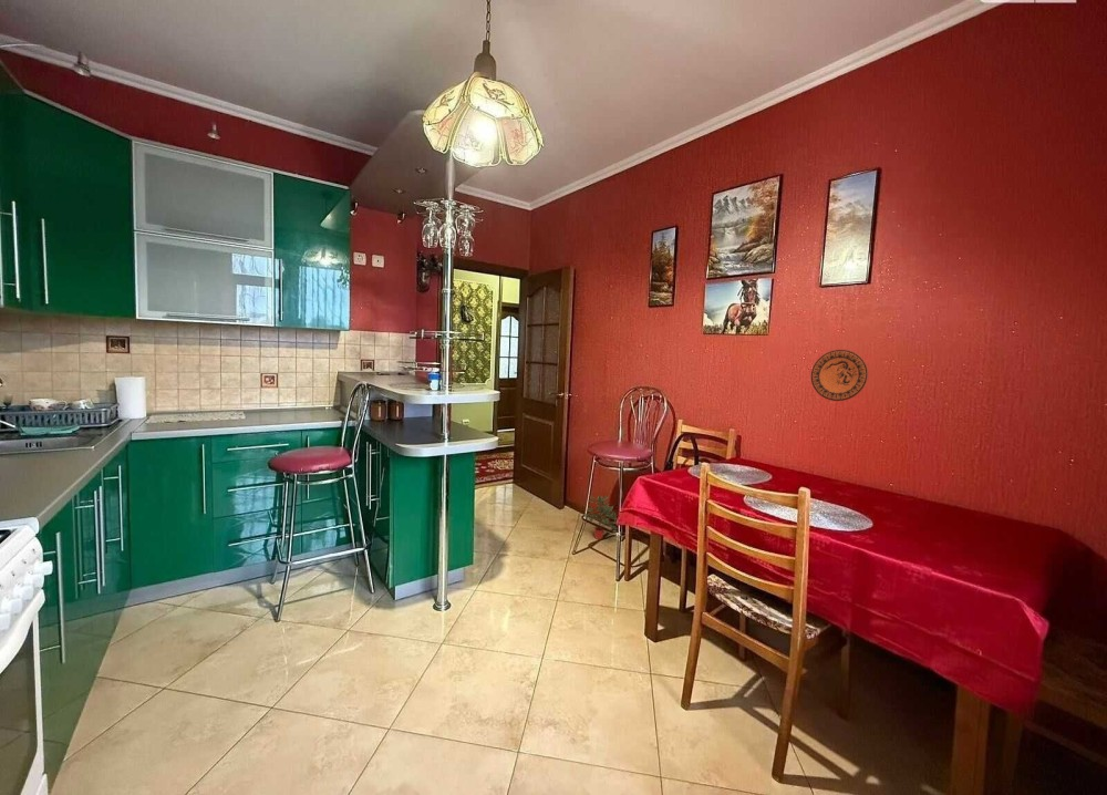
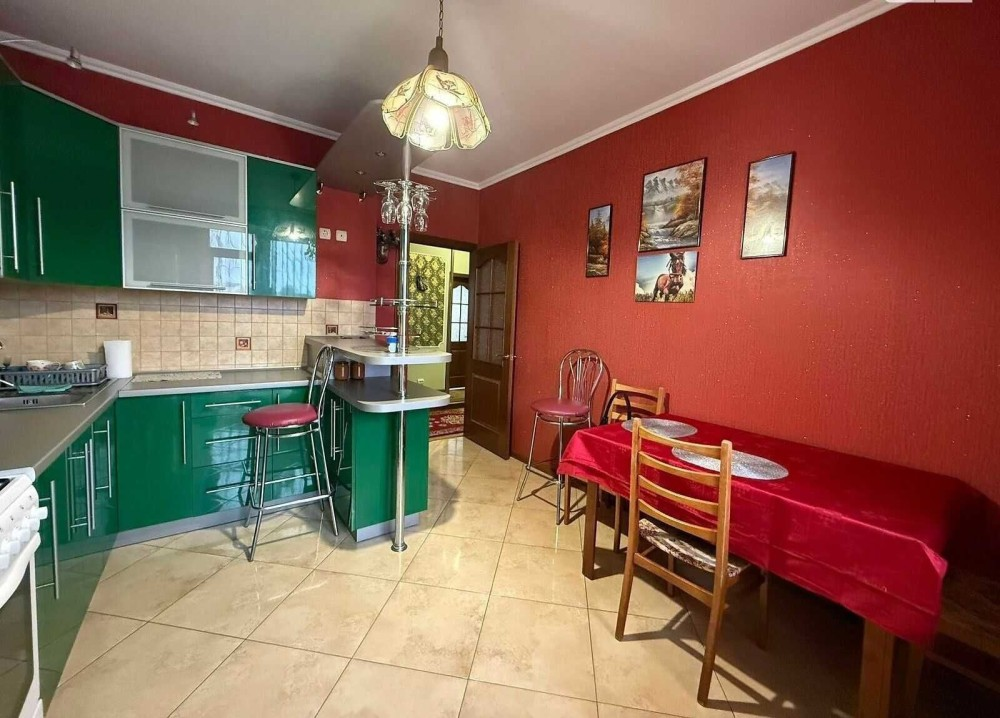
- potted plant (606, 517)
- decorative plate (838, 375)
